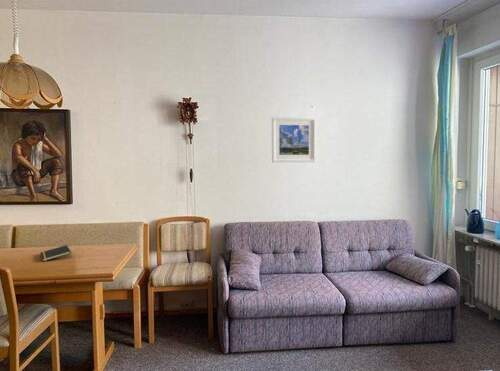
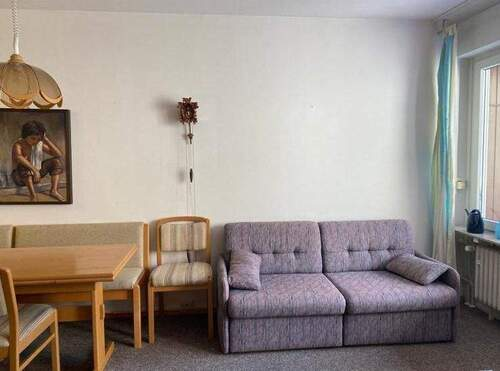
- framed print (294, 140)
- notepad (55, 252)
